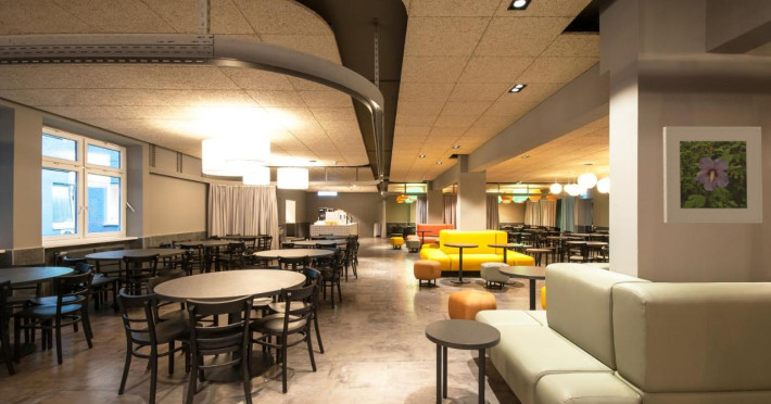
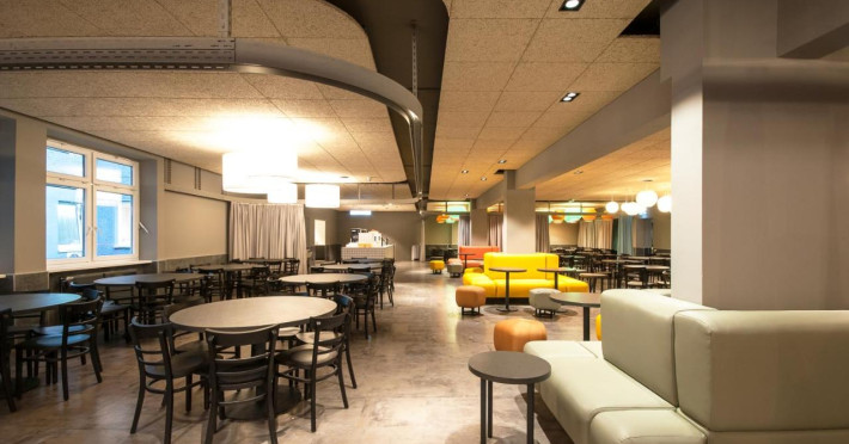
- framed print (712, 174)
